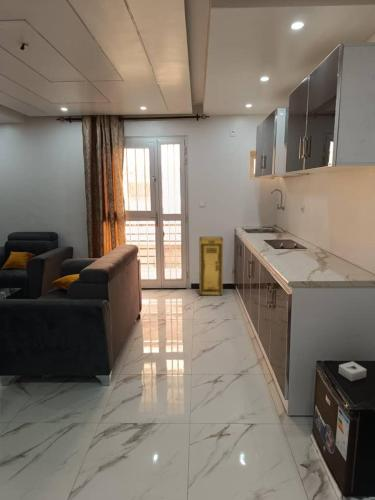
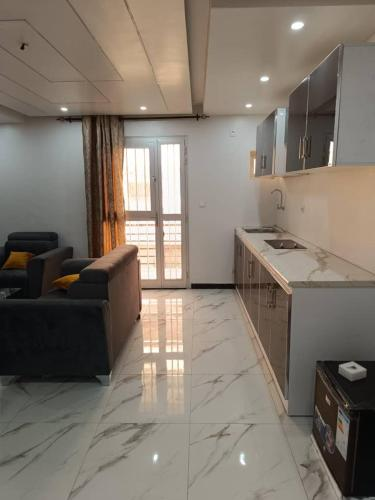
- storage cabinet (210, 265)
